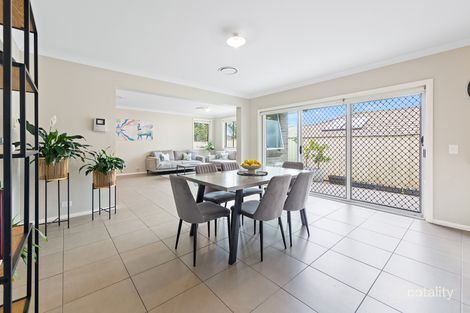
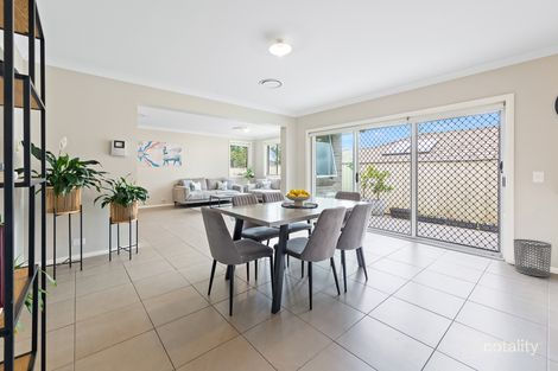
+ waste bin (532, 257)
